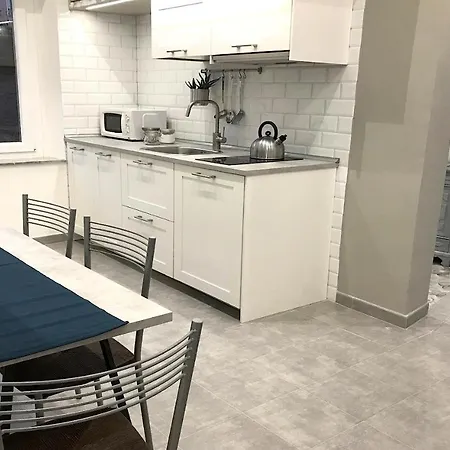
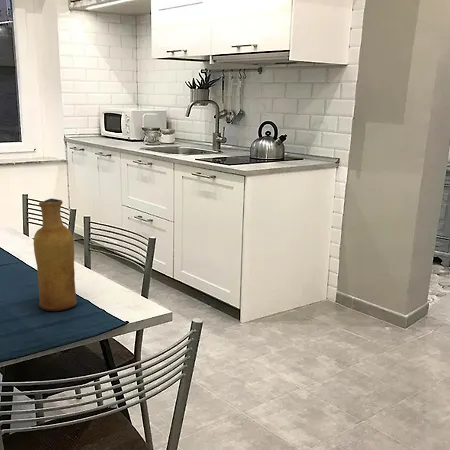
+ vase (54, 253)
